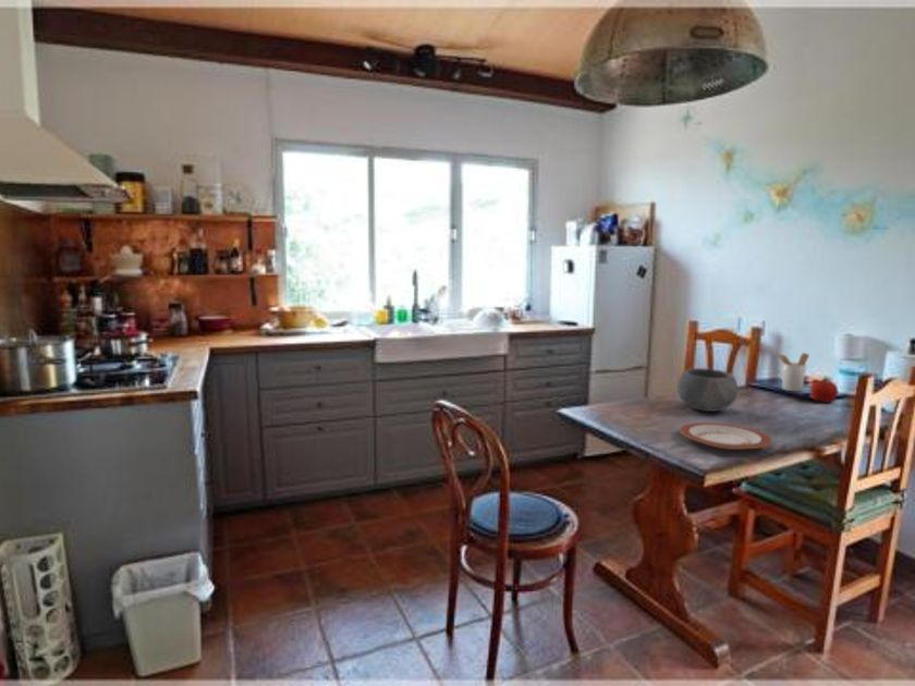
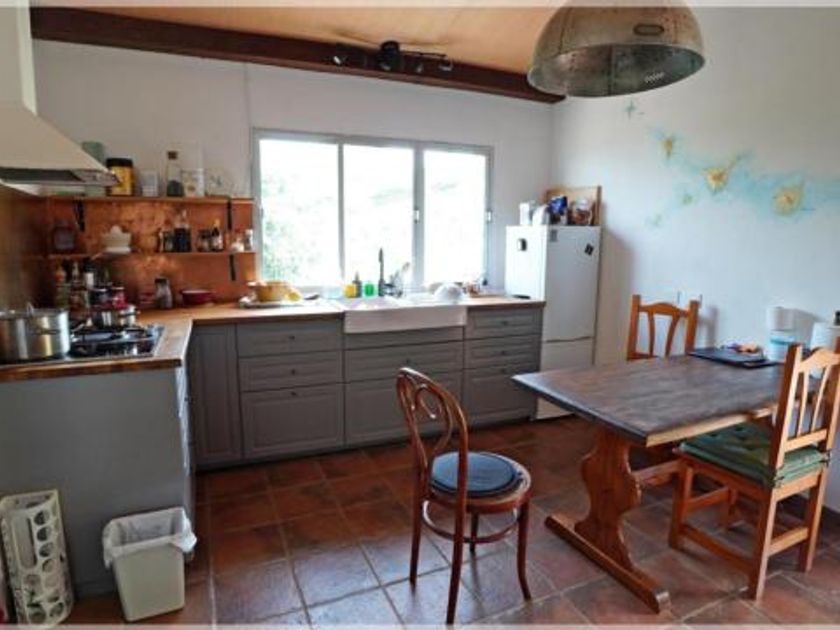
- utensil holder (789, 370)
- bowl (706, 390)
- plate (723, 437)
- apple (823, 390)
